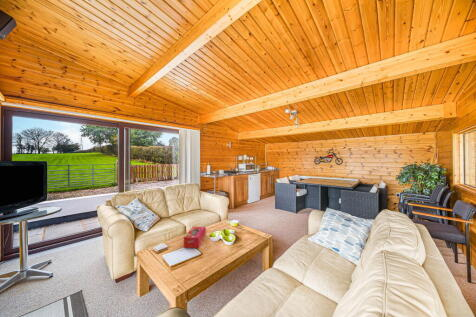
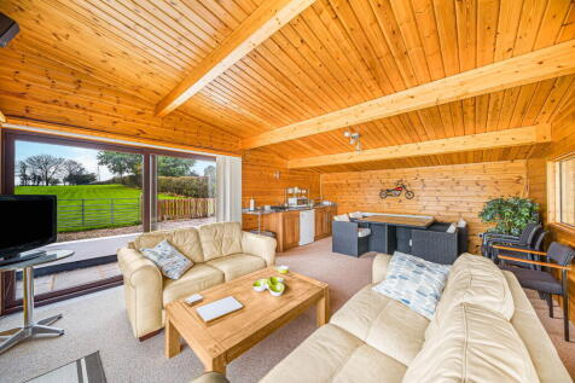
- tissue box (195, 236)
